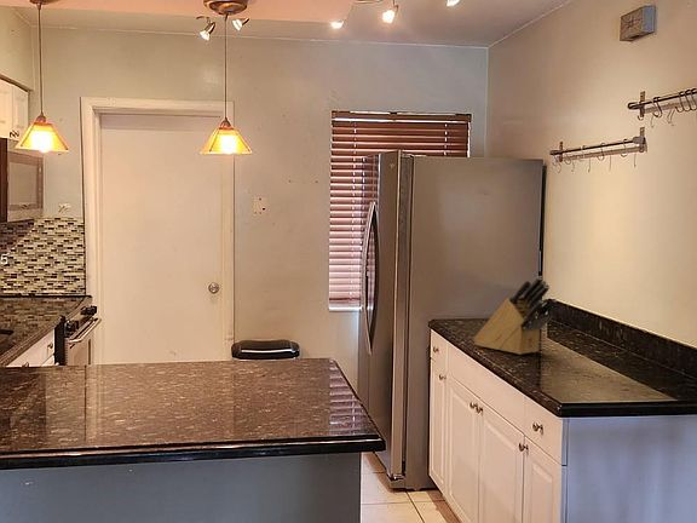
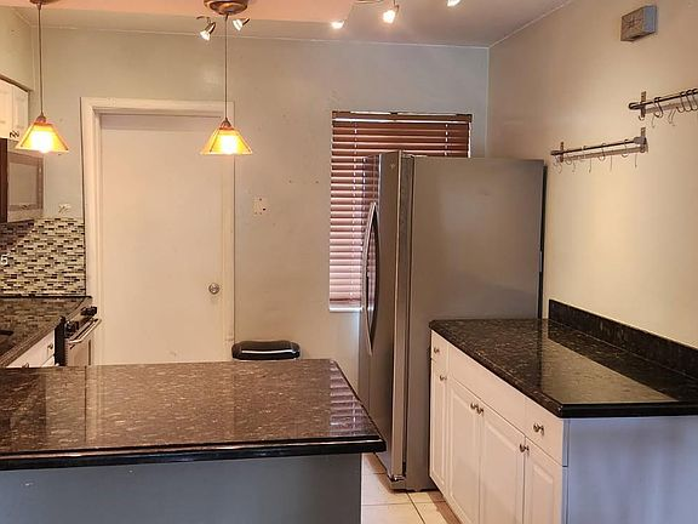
- knife block (514, 312)
